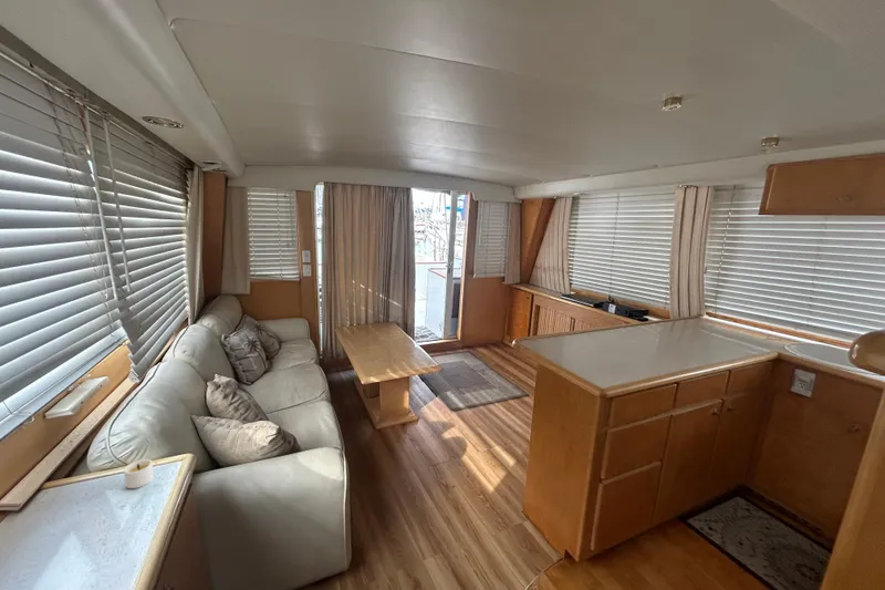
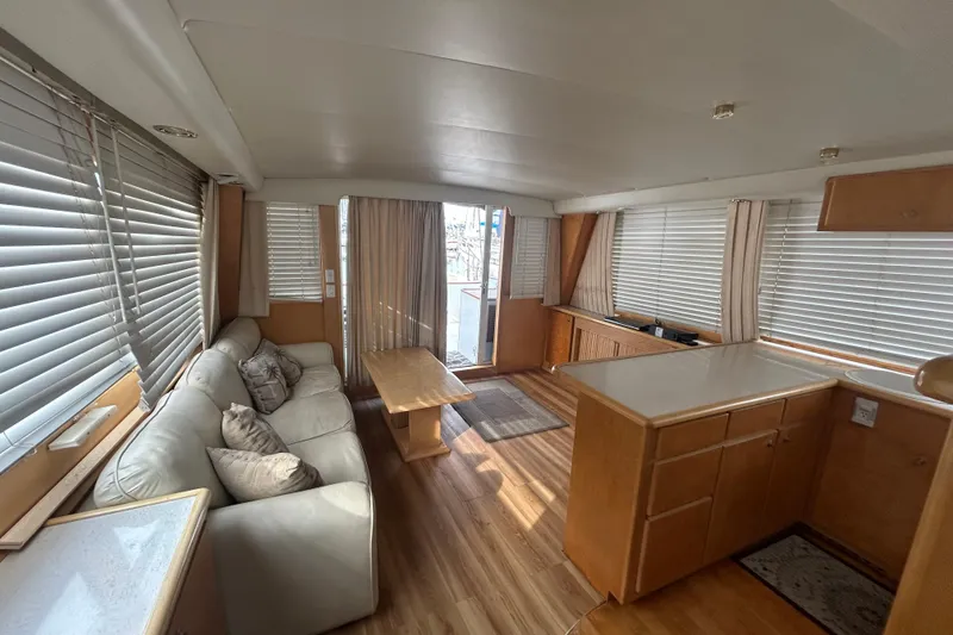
- candle (132, 475)
